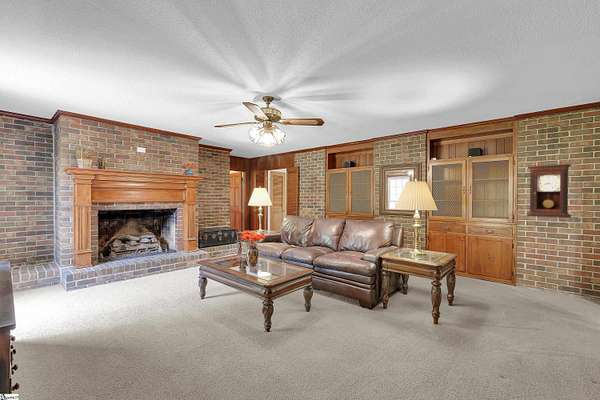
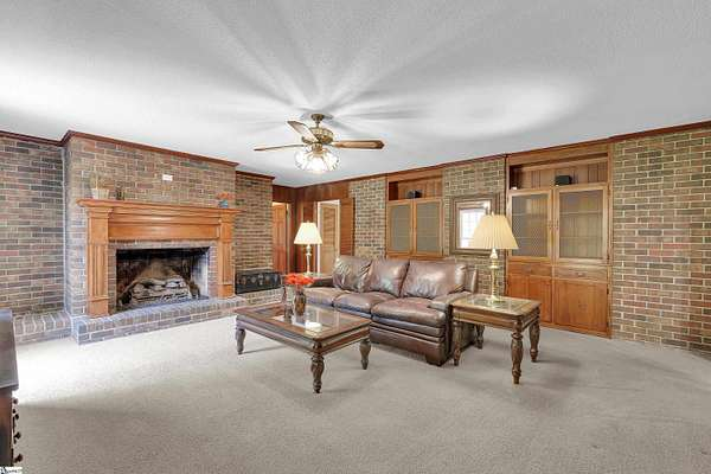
- pendulum clock (548, 191)
